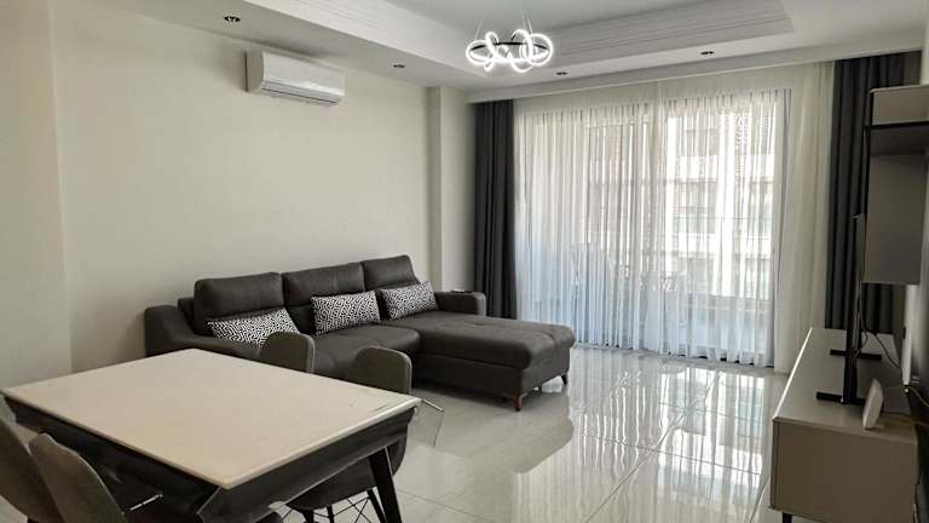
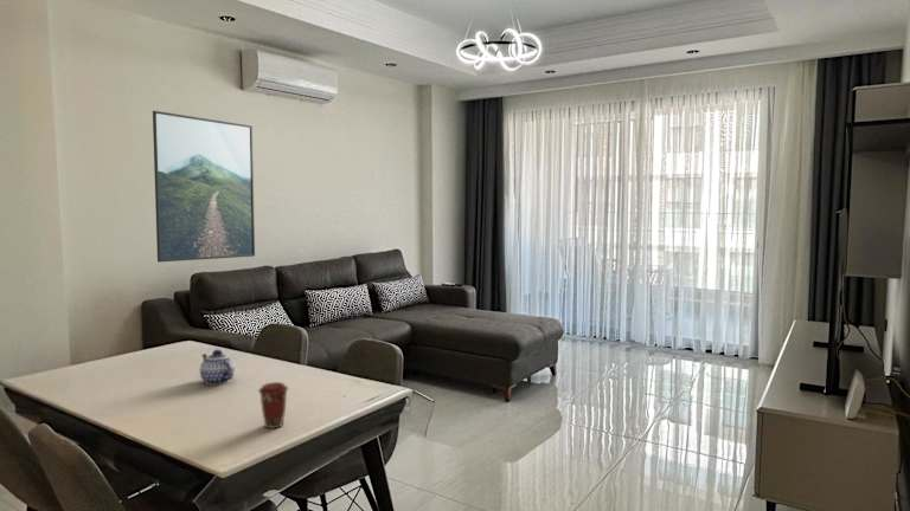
+ coffee cup (274, 405)
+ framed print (207, 189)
+ teapot (217, 366)
